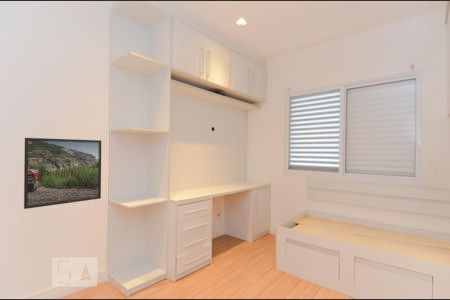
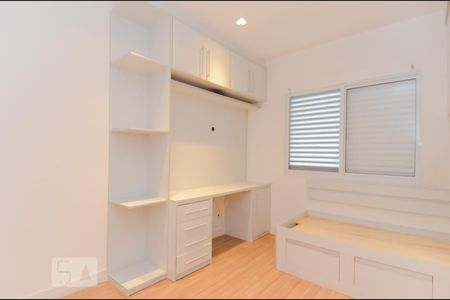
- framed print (66, 171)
